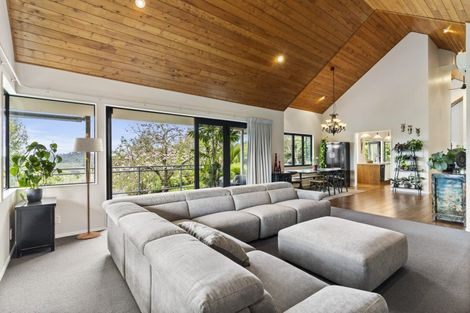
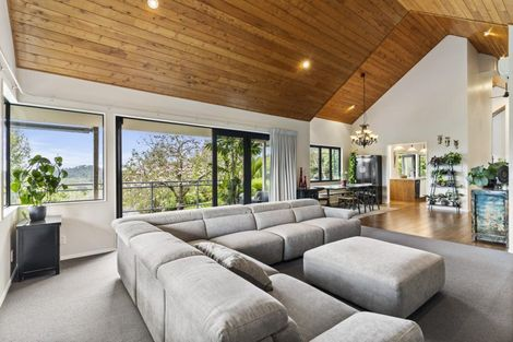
- floor lamp (88, 184)
